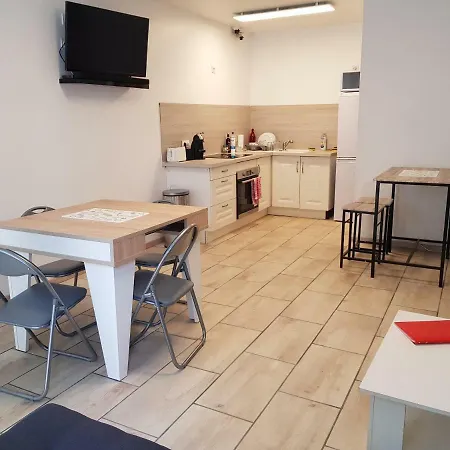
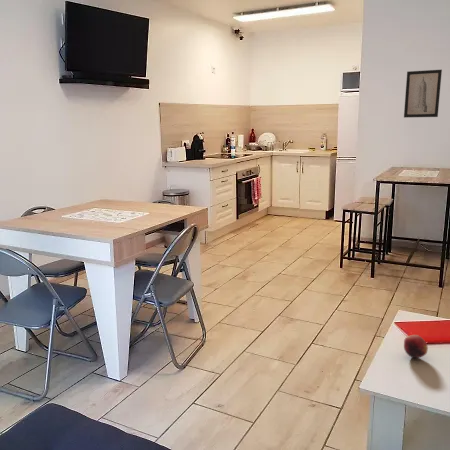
+ wall art (422, 94)
+ fruit (415, 346)
